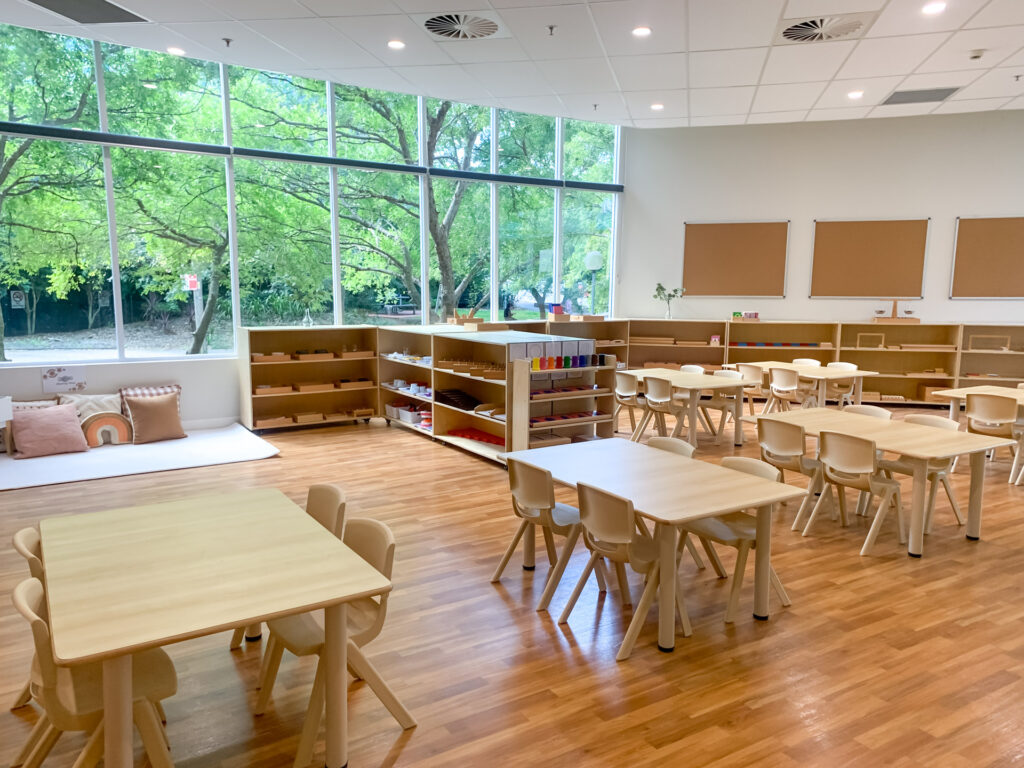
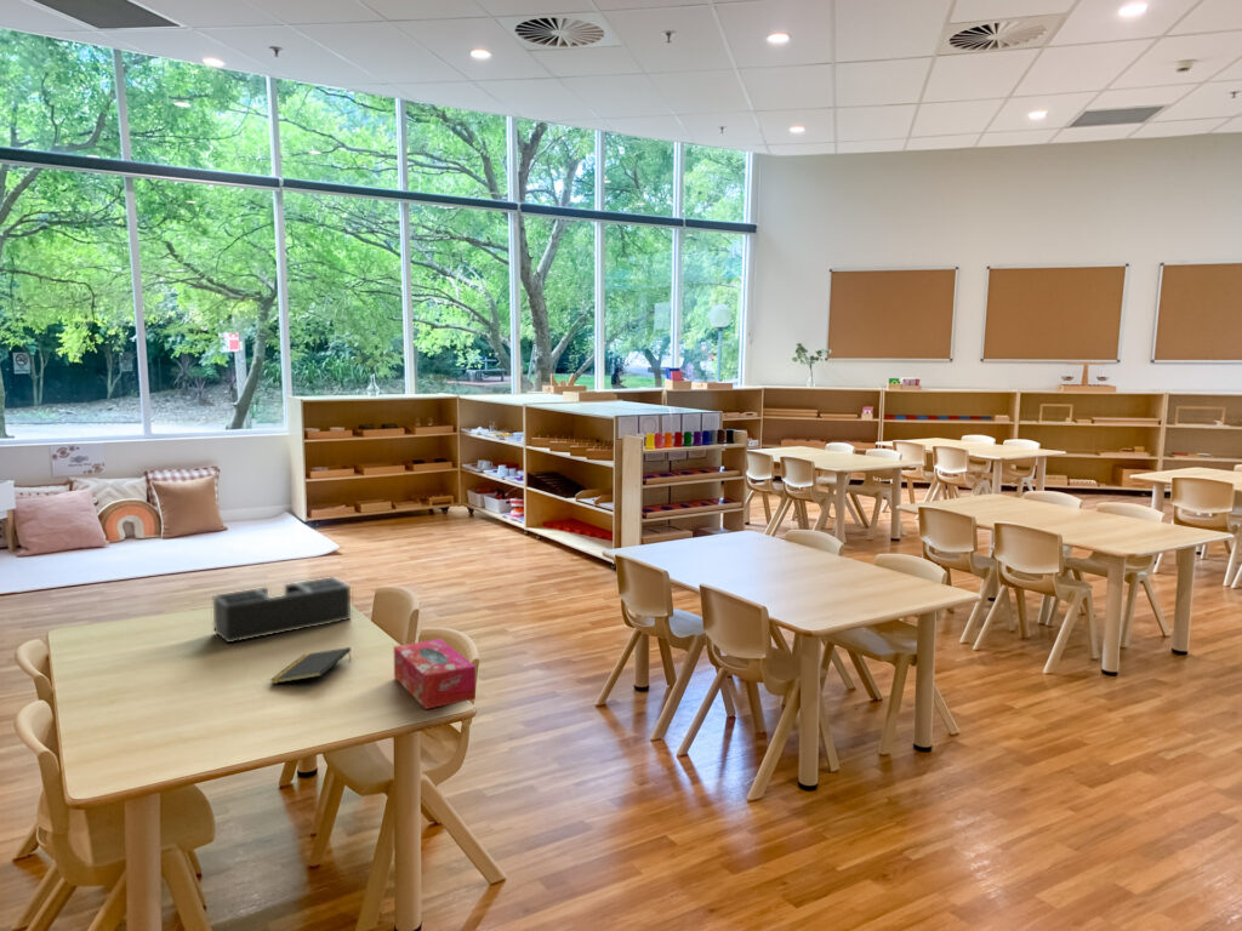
+ desk organizer (284, 607)
+ notepad (312, 664)
+ tissue box (433, 672)
